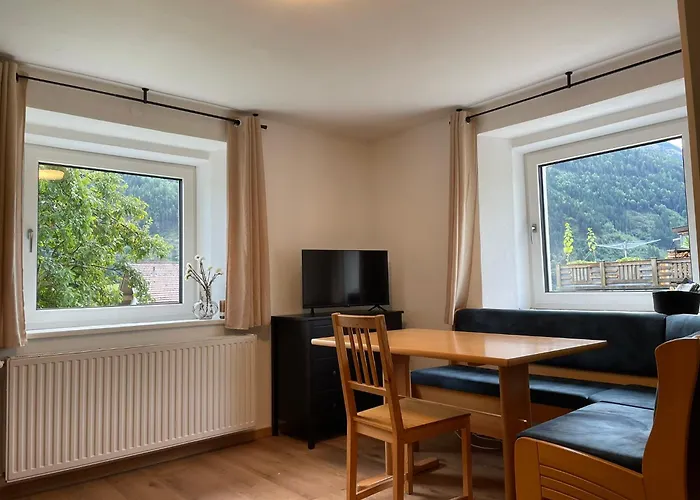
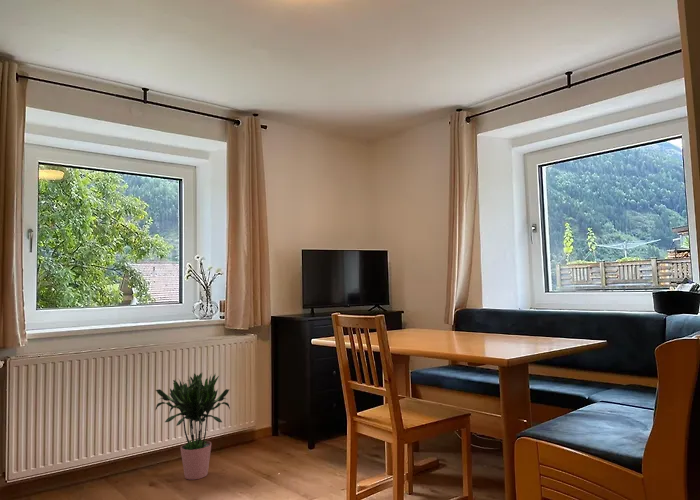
+ potted plant (199, 425)
